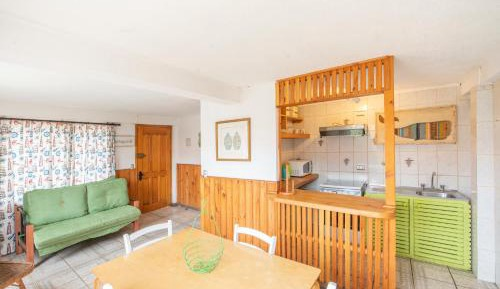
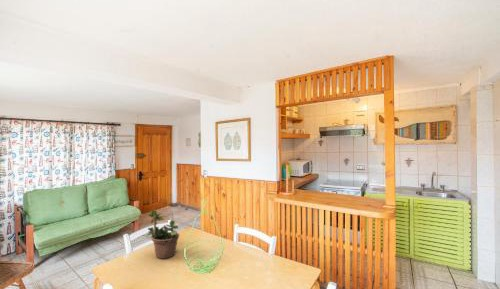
+ potted plant (165, 229)
